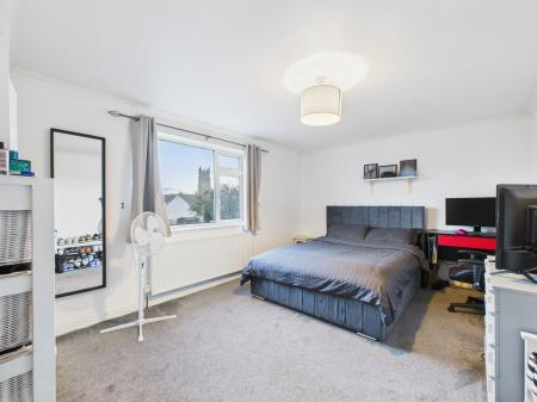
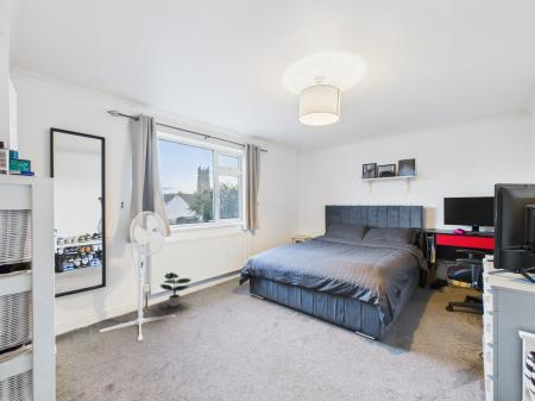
+ potted plant (175, 289)
